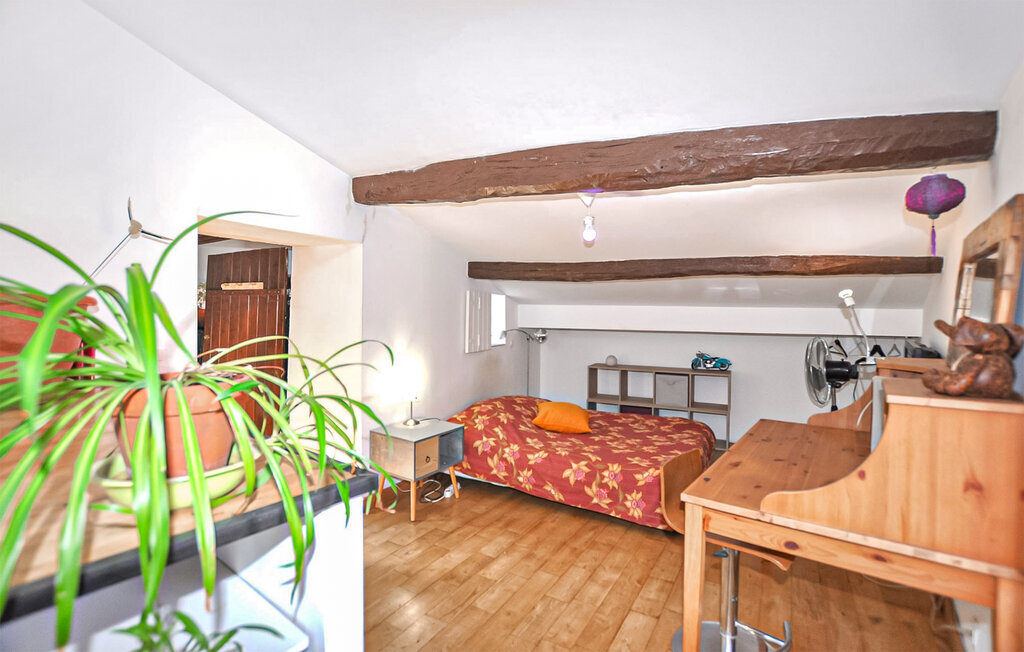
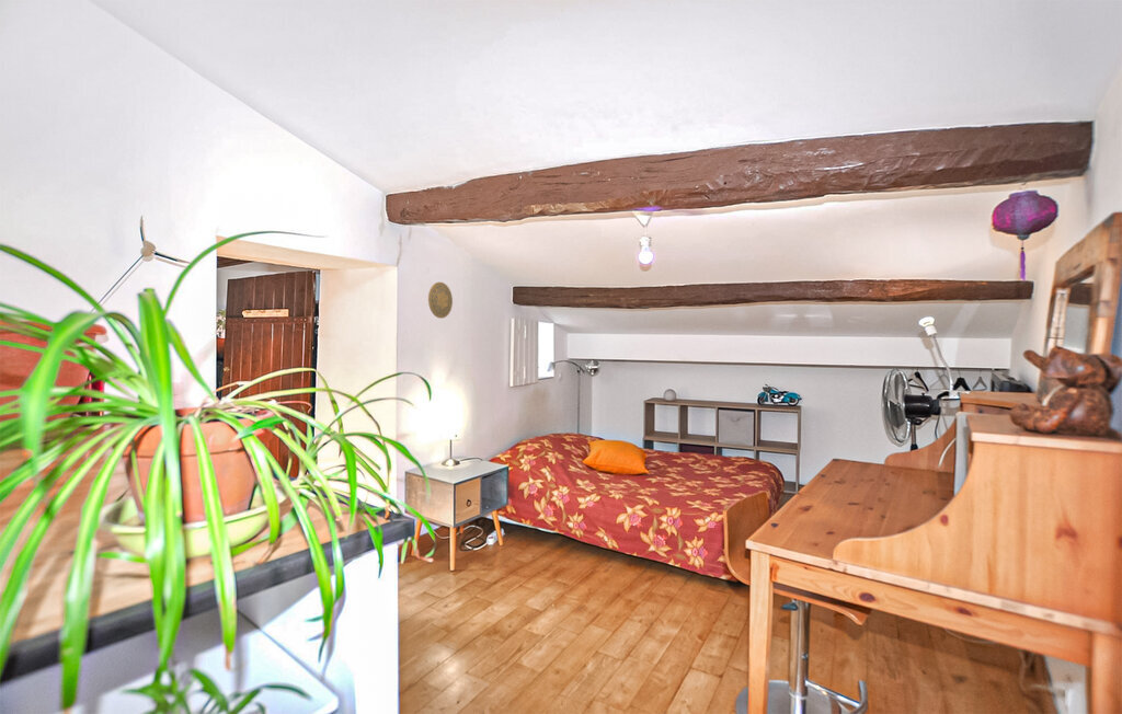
+ decorative plate (442, 300)
